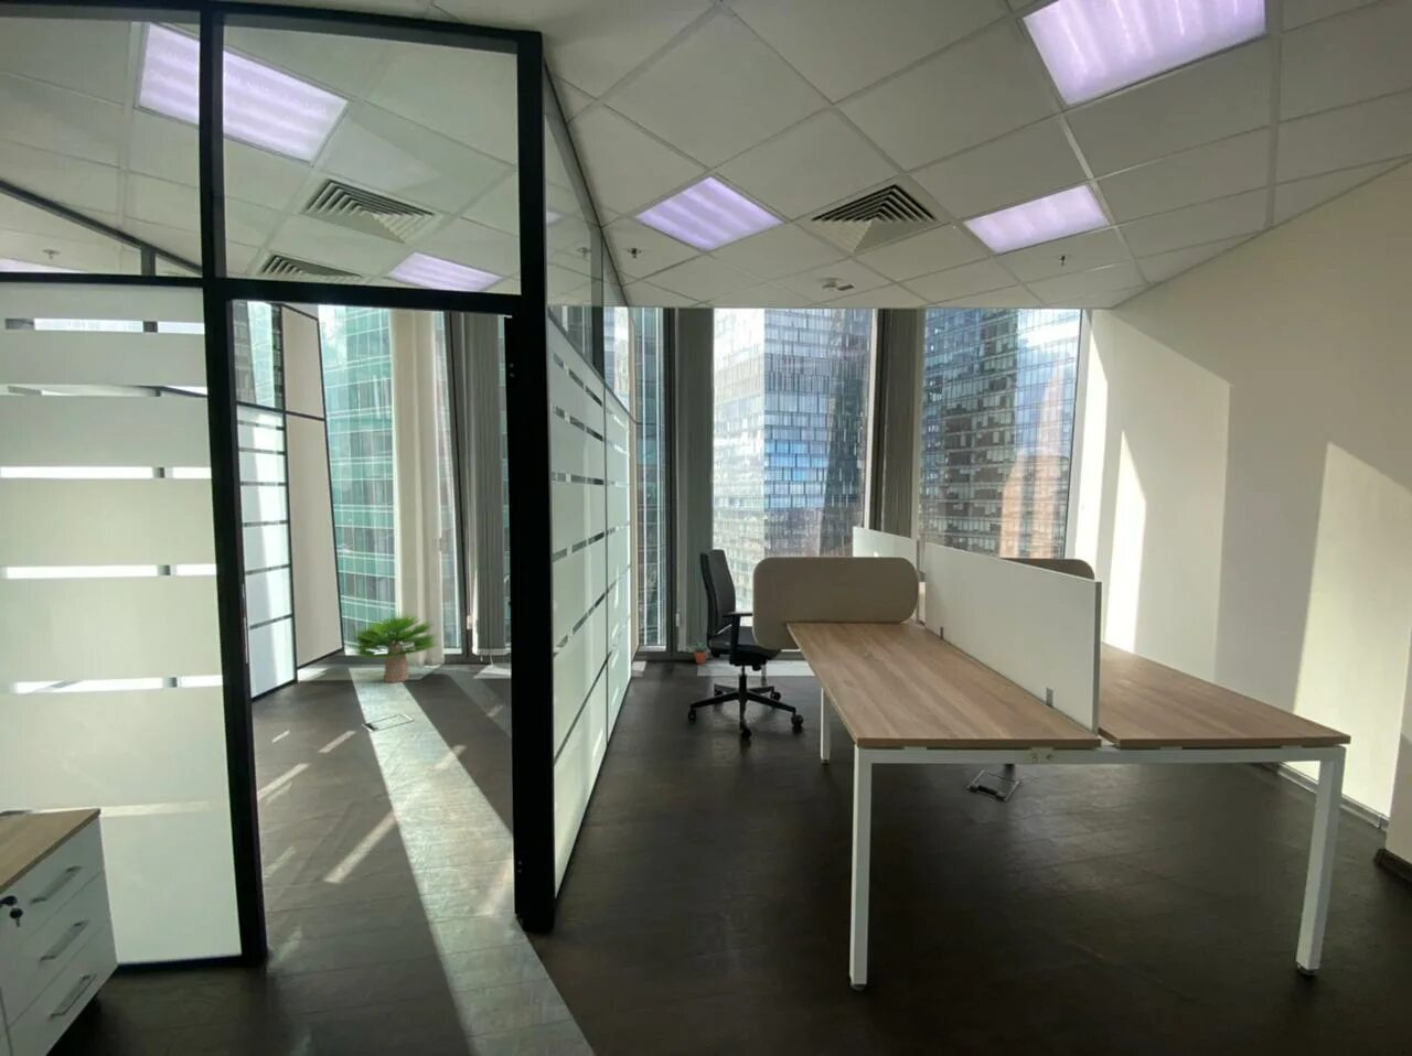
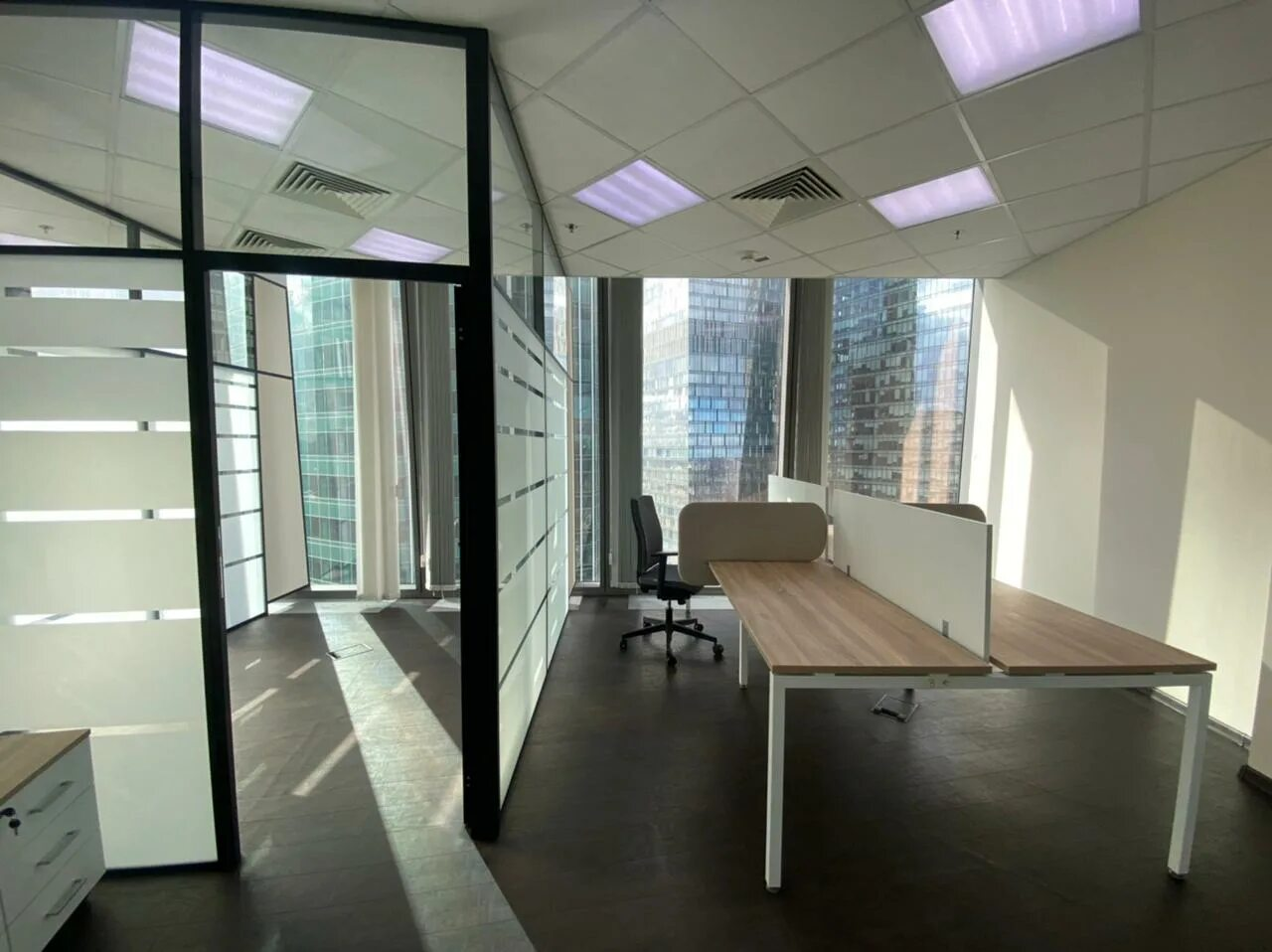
- potted plant (395, 644)
- potted plant (700, 649)
